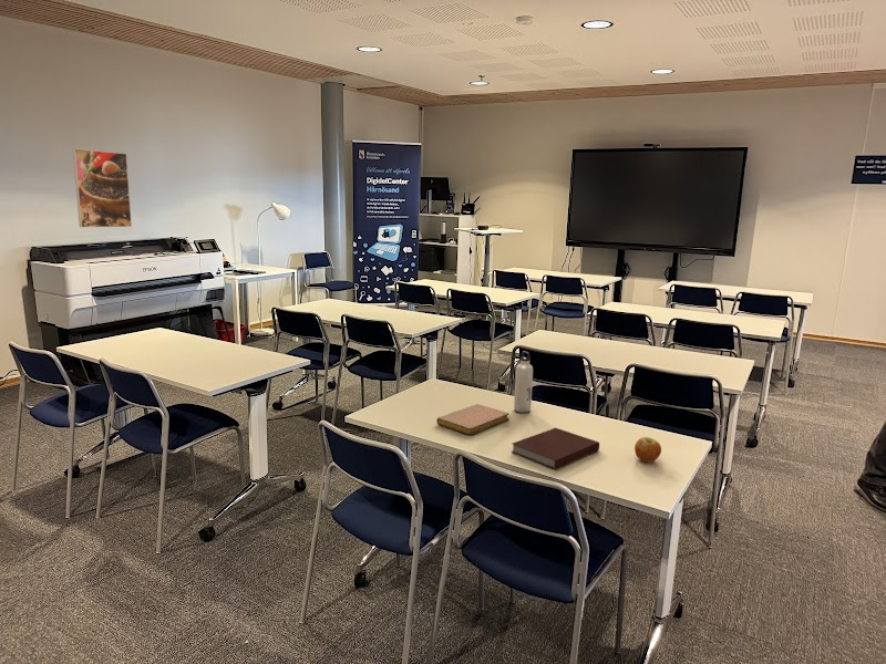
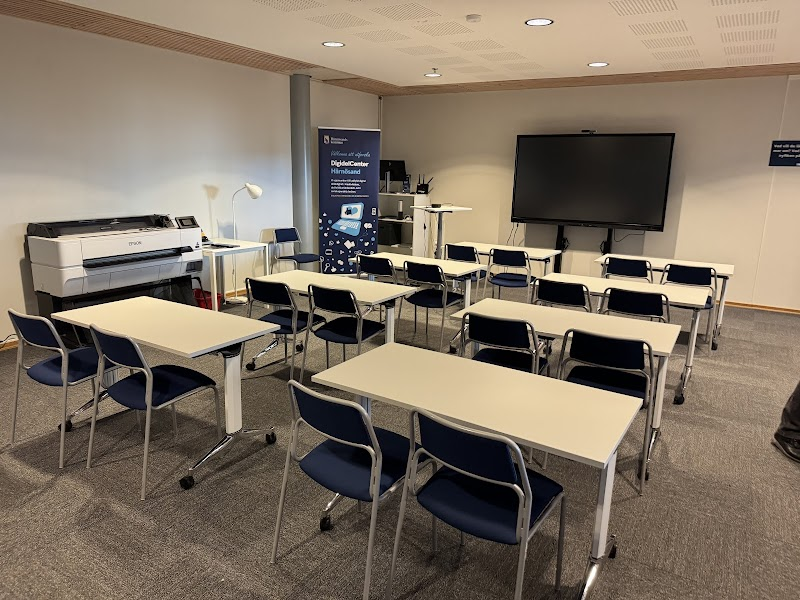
- apple (647, 449)
- notebook (473, 418)
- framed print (103, 189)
- notebook (555, 447)
- water bottle (523, 381)
